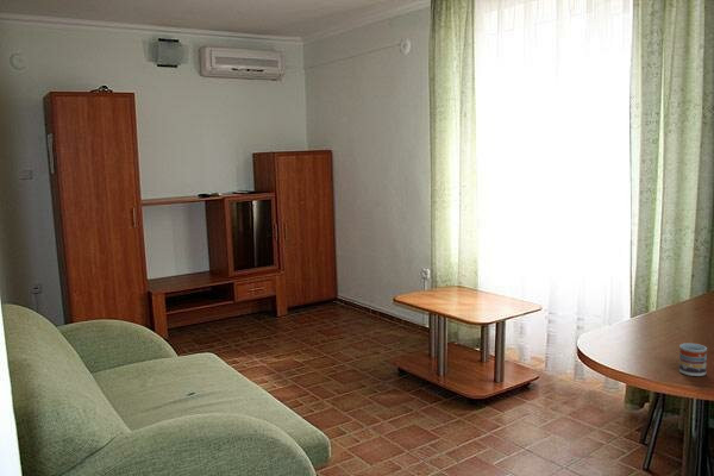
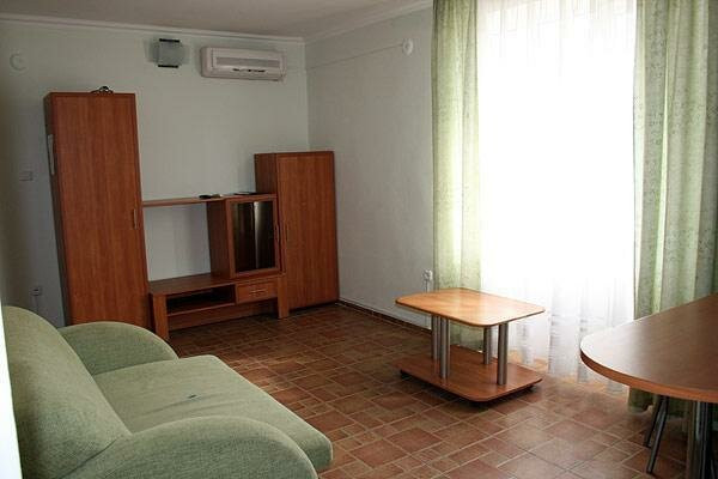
- cup (693, 358)
